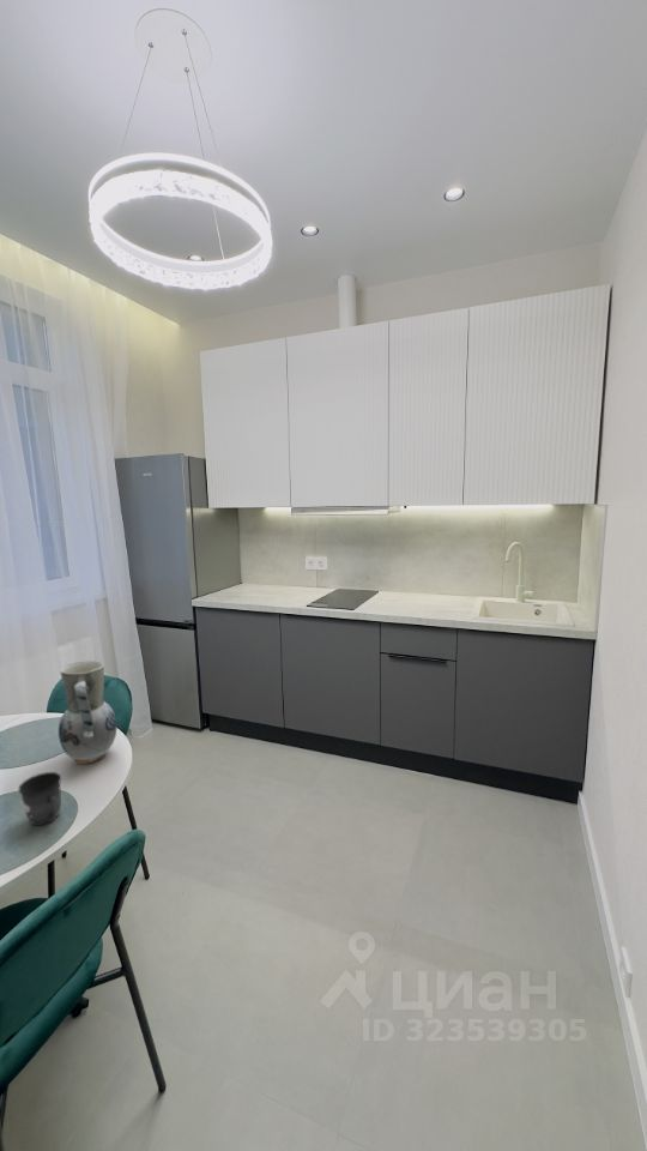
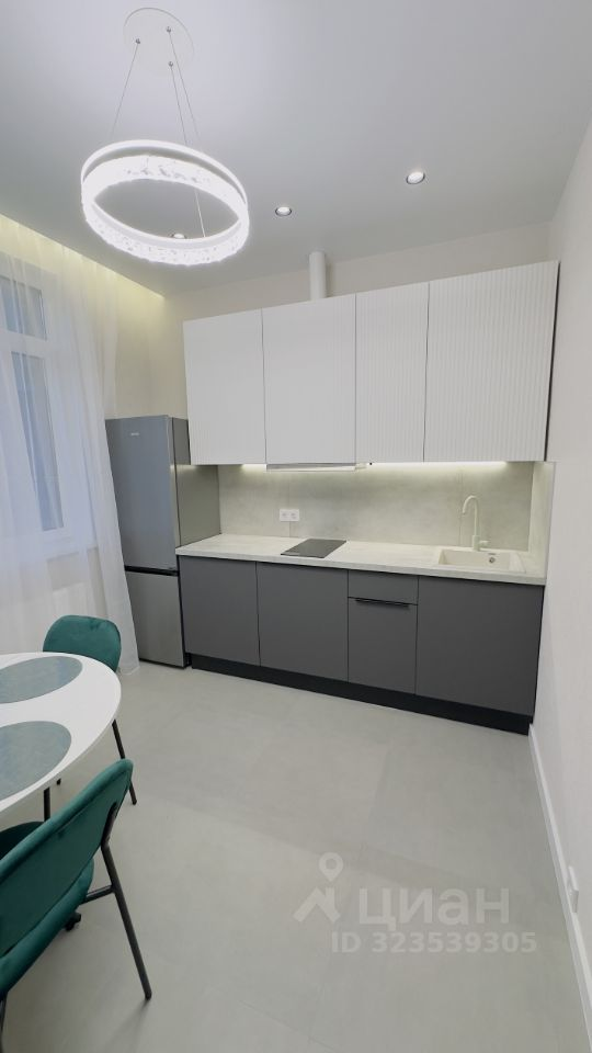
- vase (86, 711)
- mug (46, 802)
